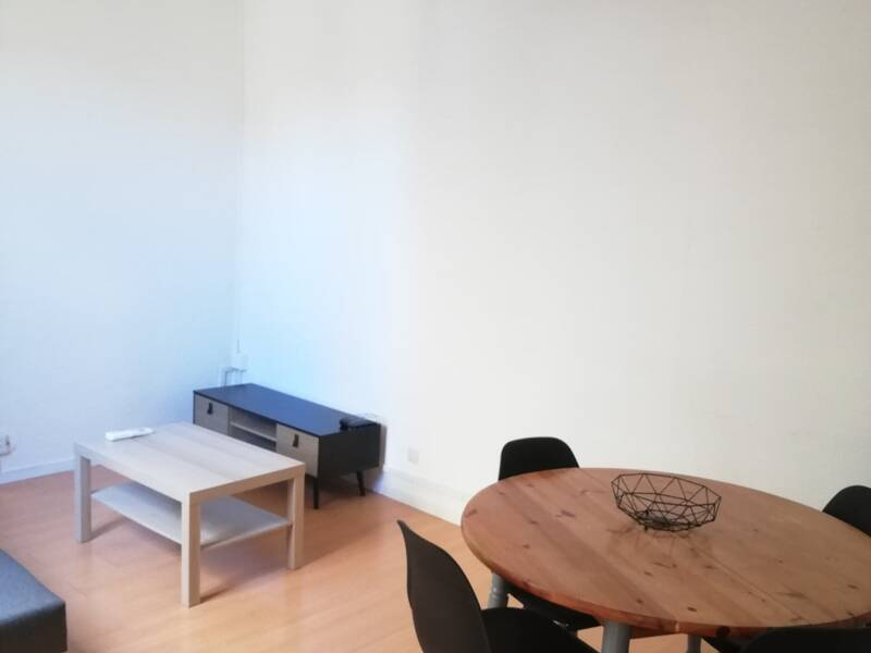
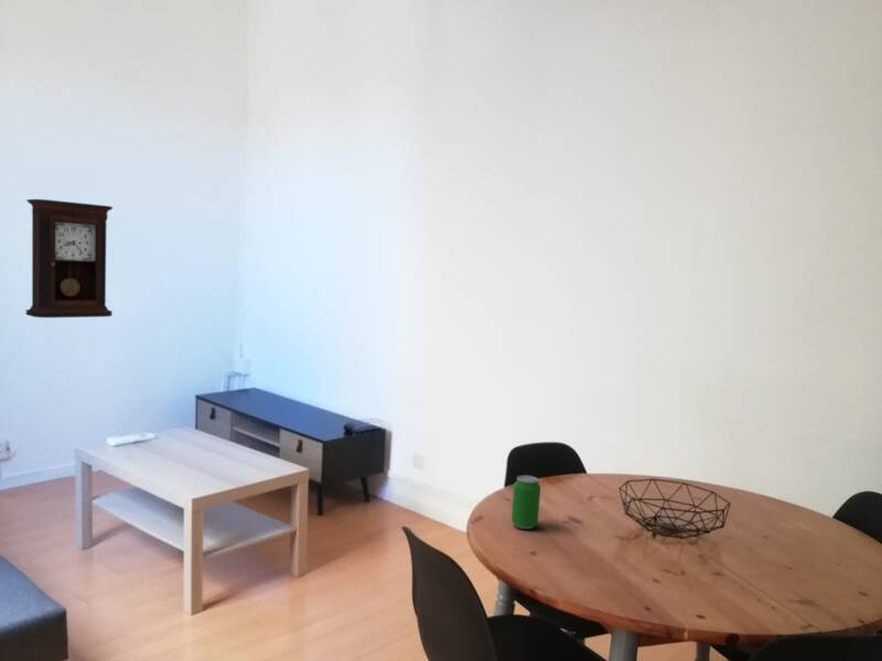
+ pendulum clock (72, 259)
+ beverage can (526, 501)
